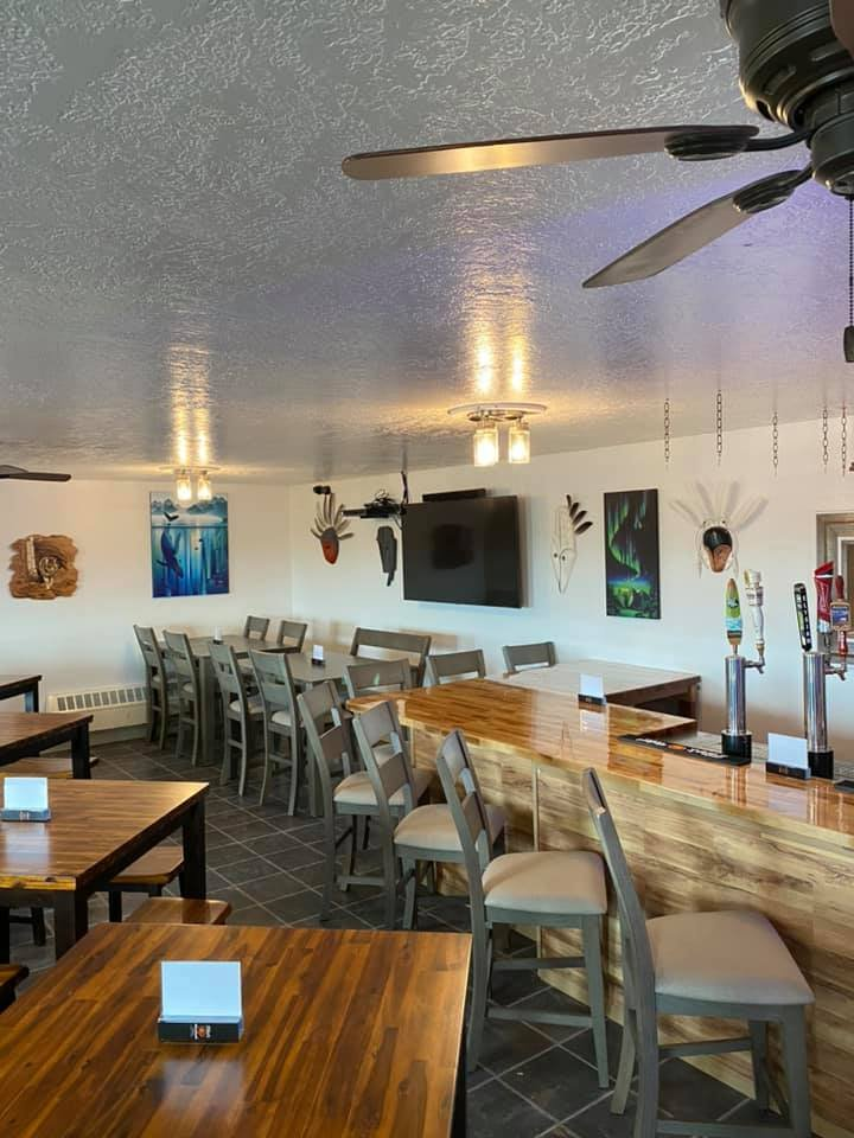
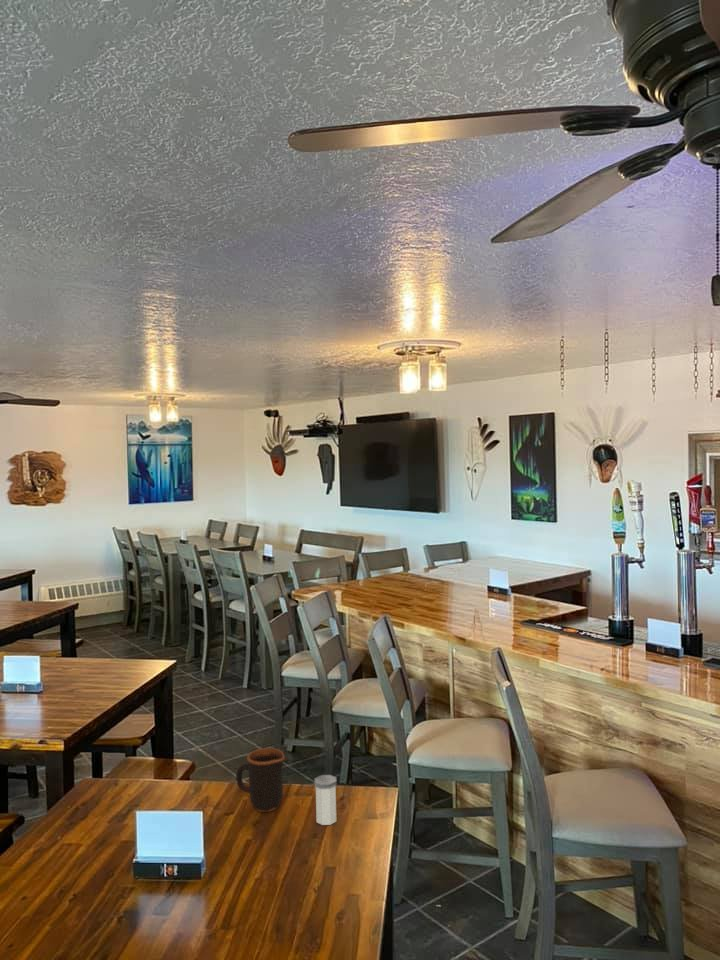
+ mug (259, 779)
+ salt shaker (325, 799)
